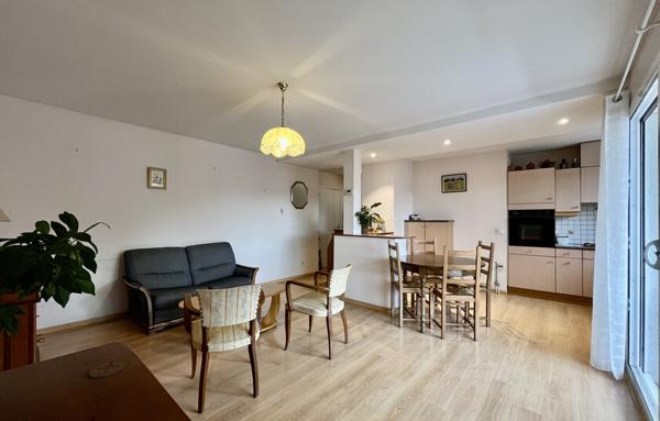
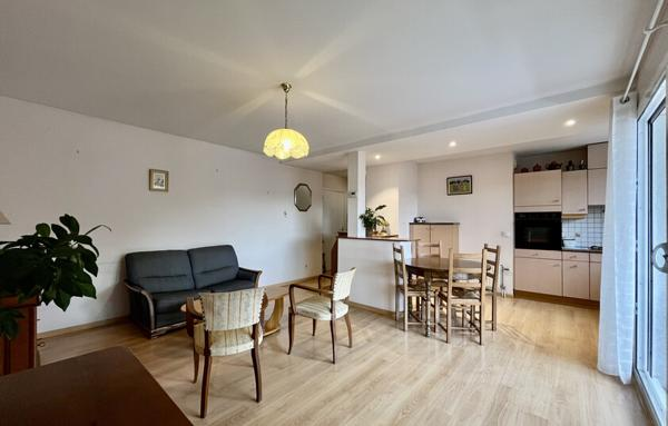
- coaster (108, 368)
